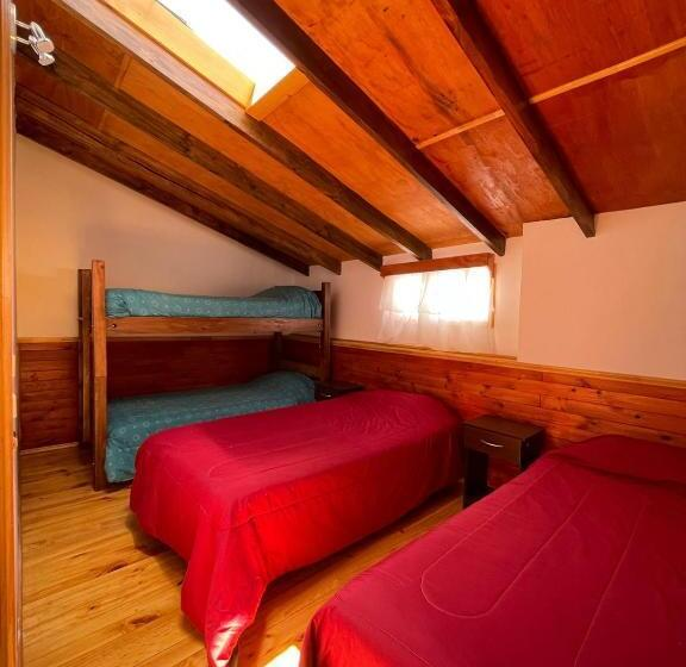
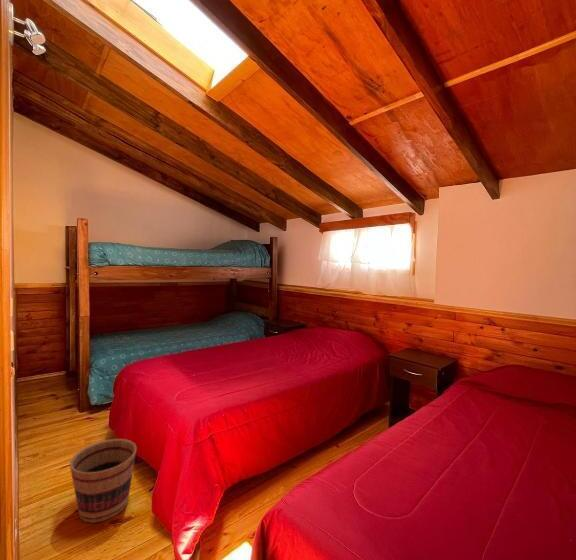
+ basket (104, 480)
